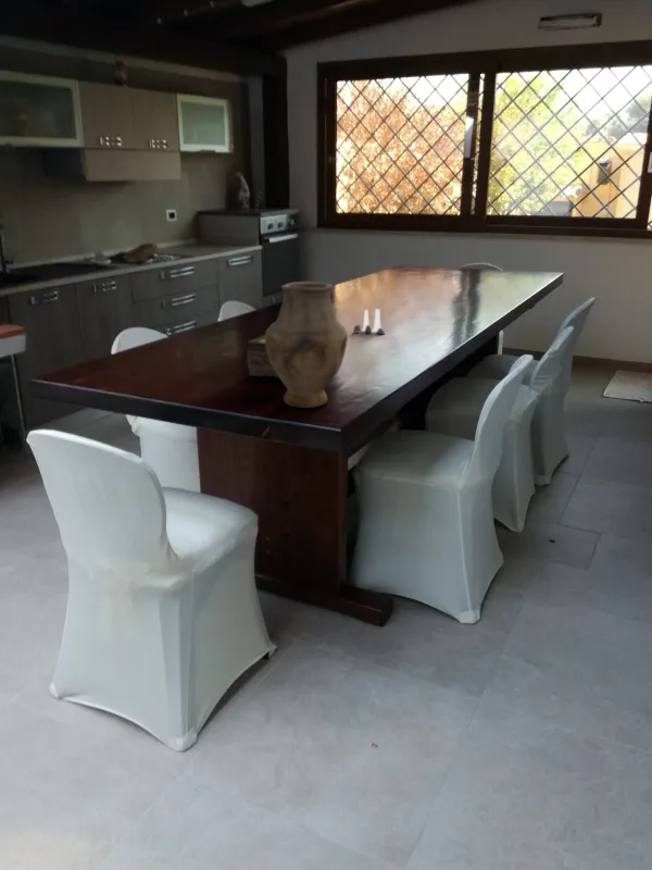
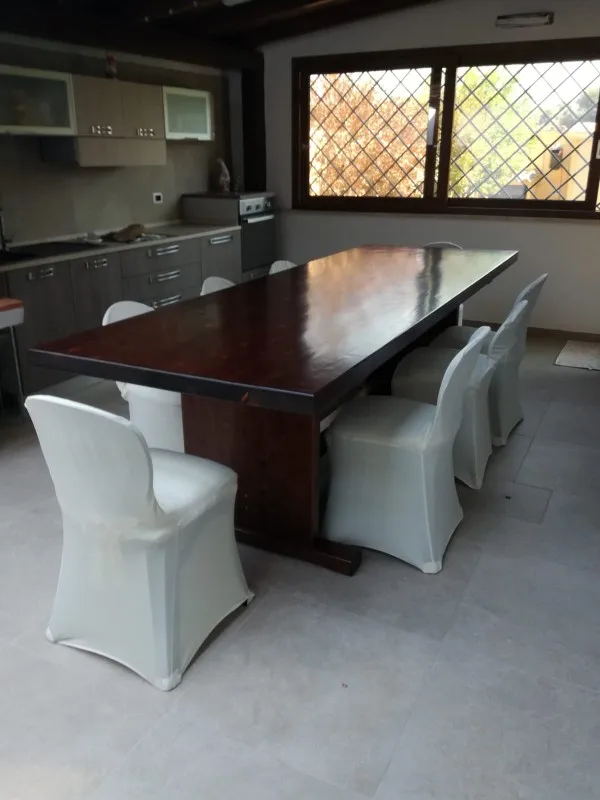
- salt and pepper shaker set (367, 320)
- vase (306, 344)
- tissue box (269, 361)
